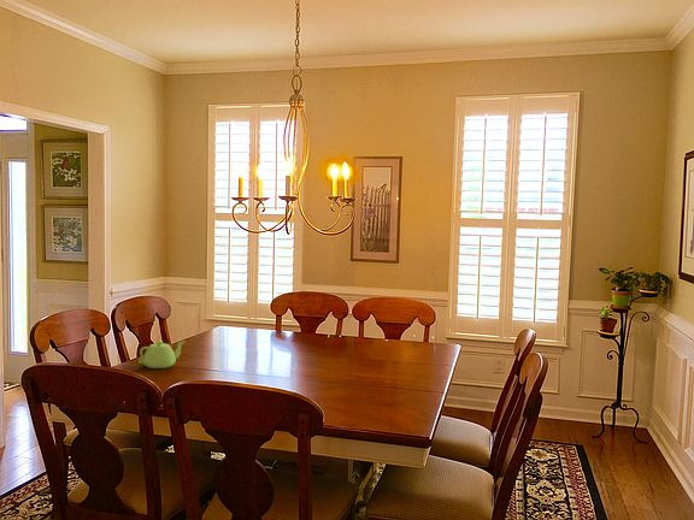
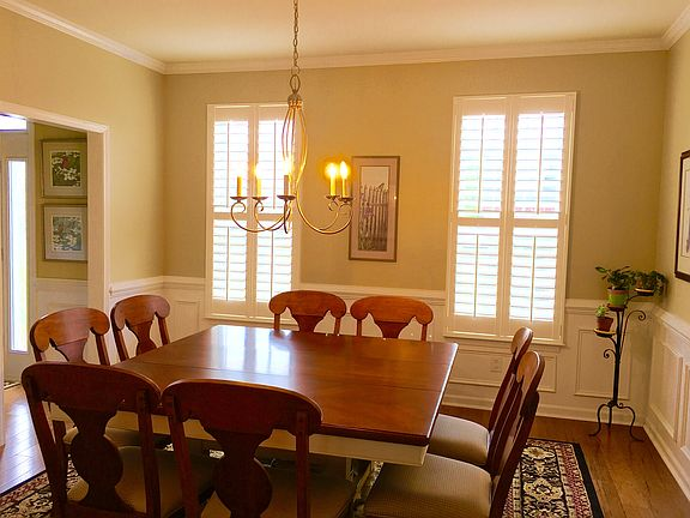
- teapot (161, 353)
